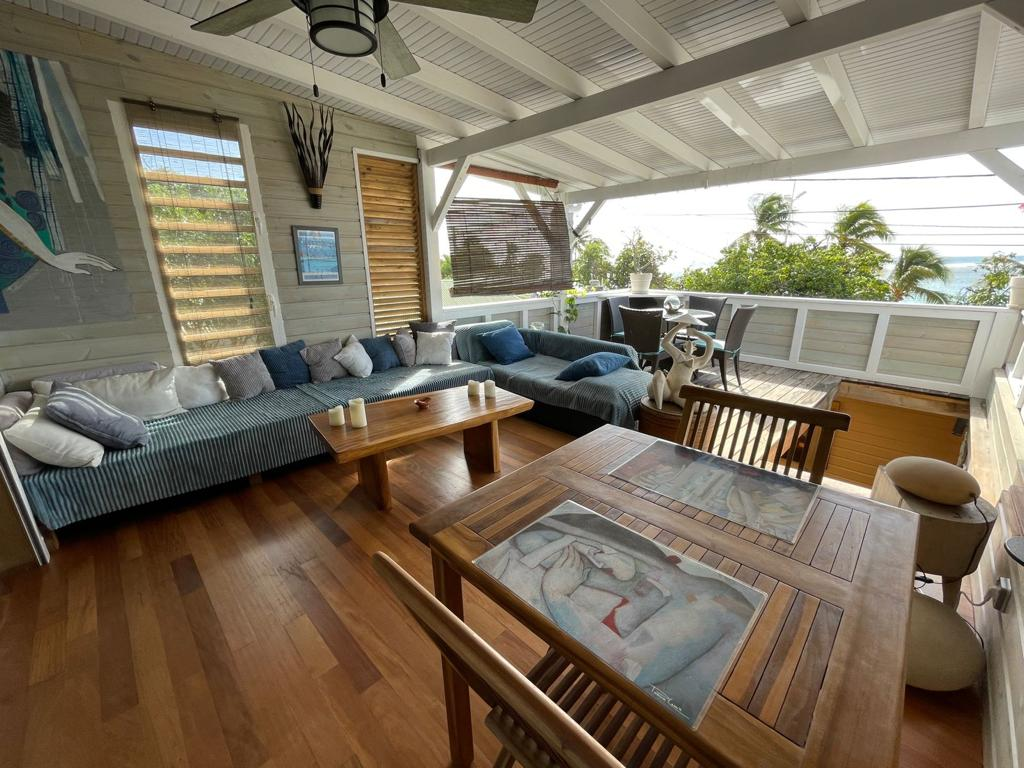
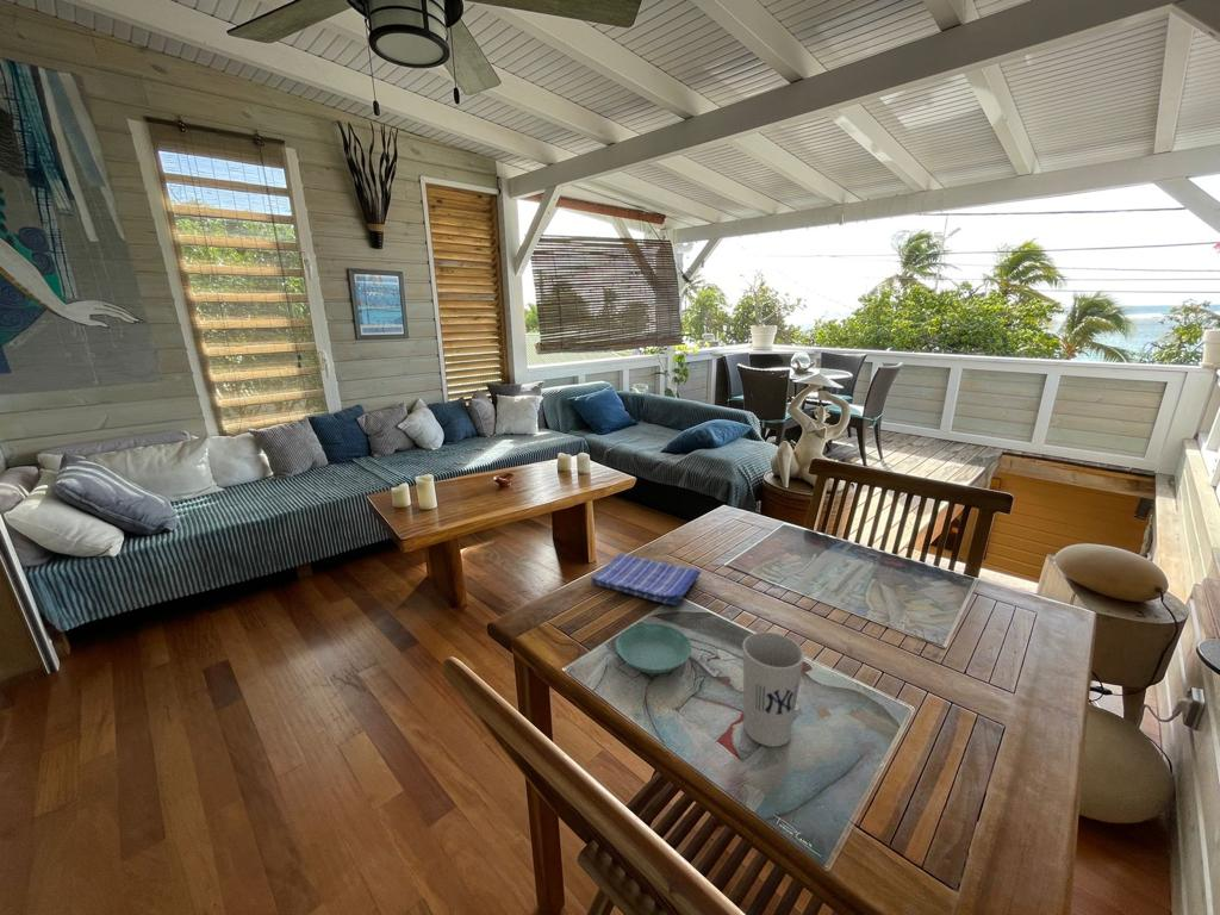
+ saucer (653, 649)
+ cup (770, 690)
+ dish towel (646, 574)
